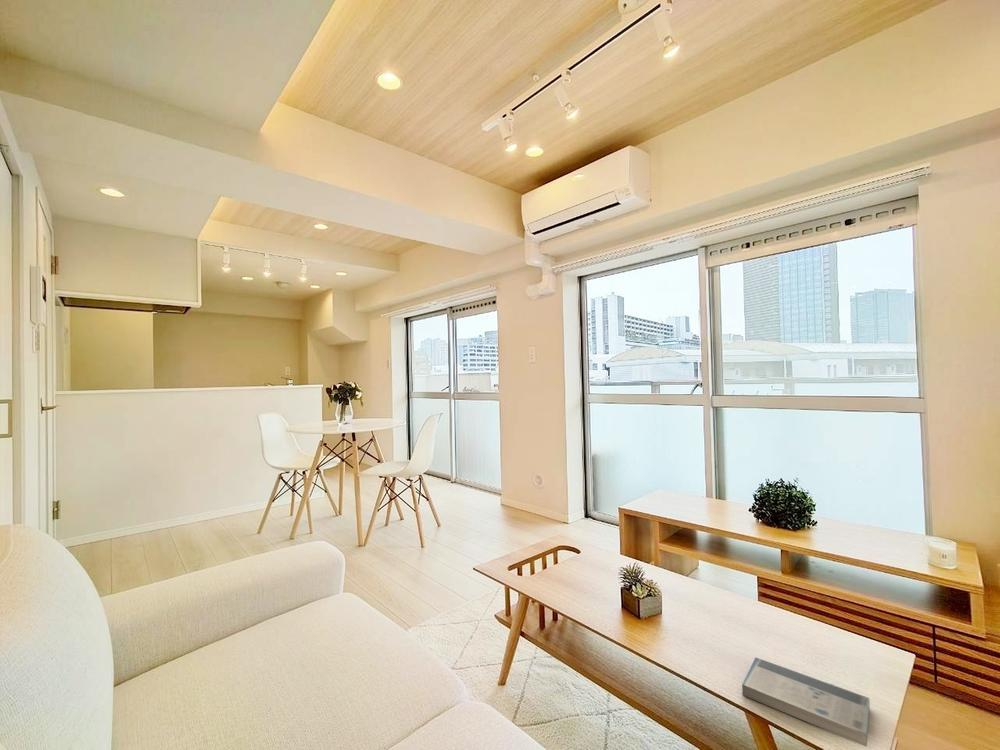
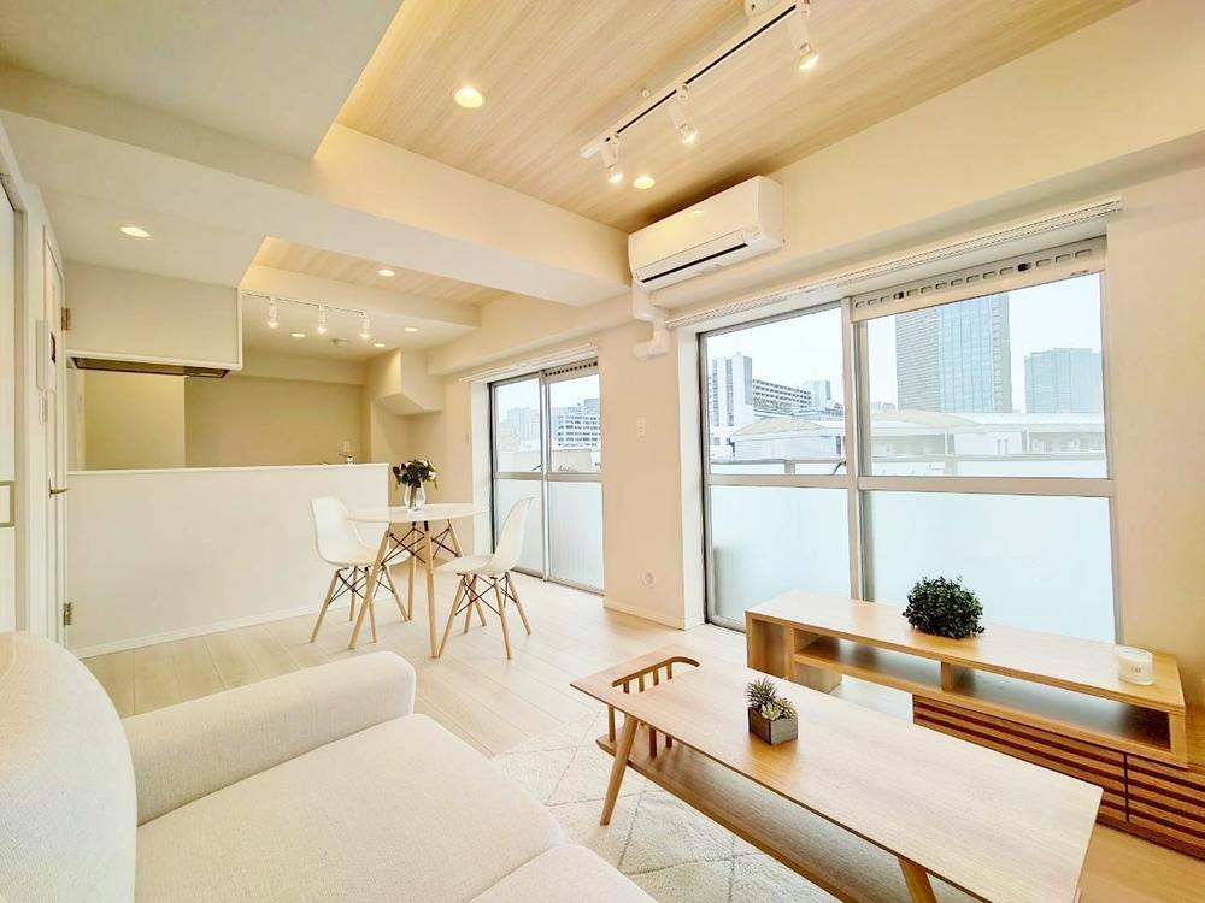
- book (804, 695)
